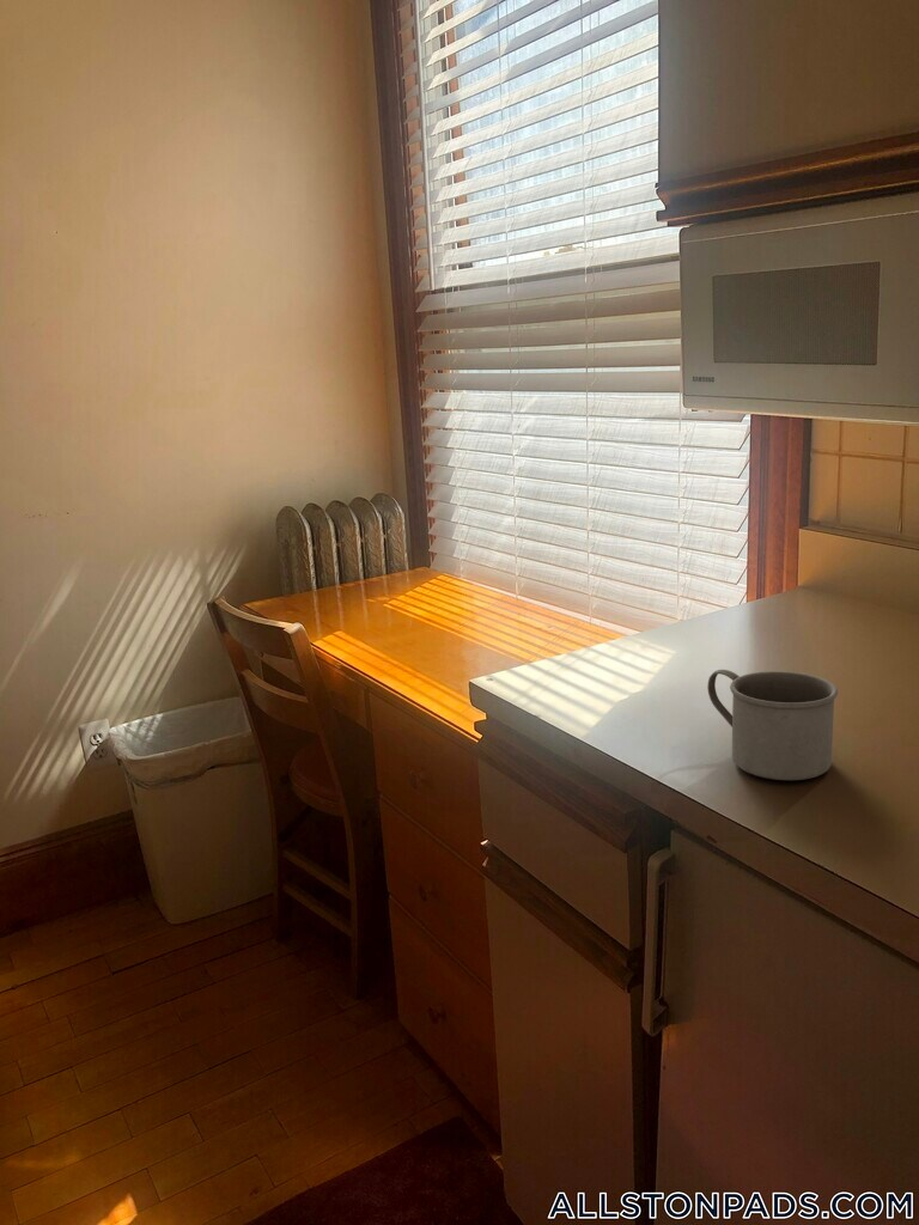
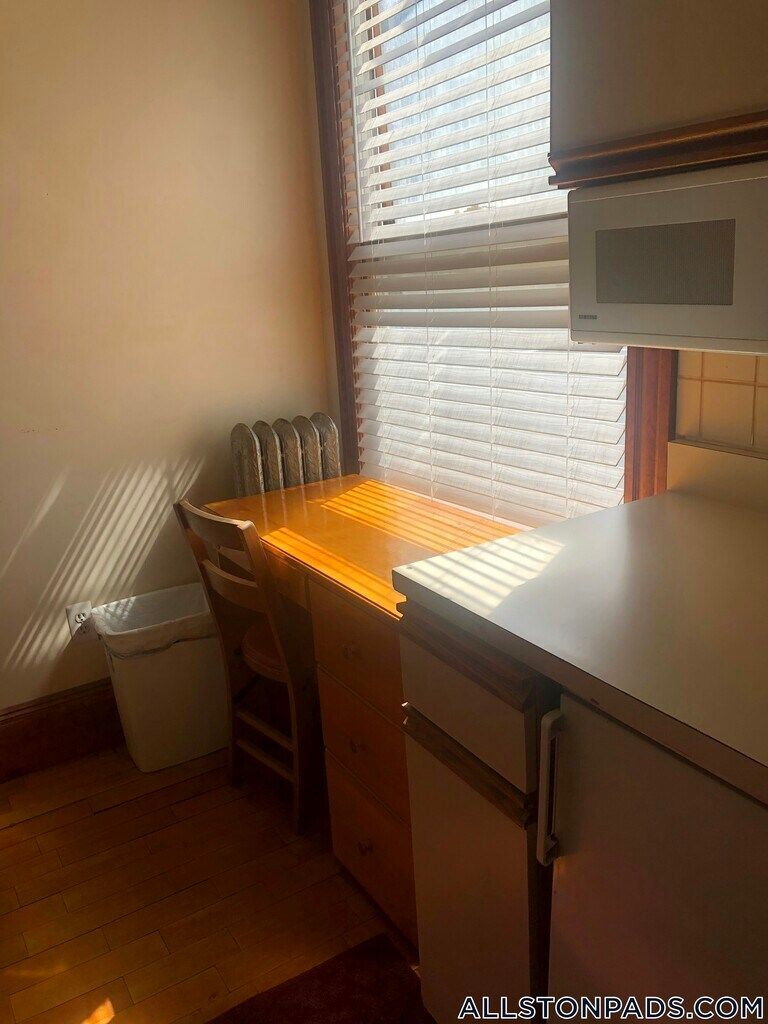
- mug (773, 721)
